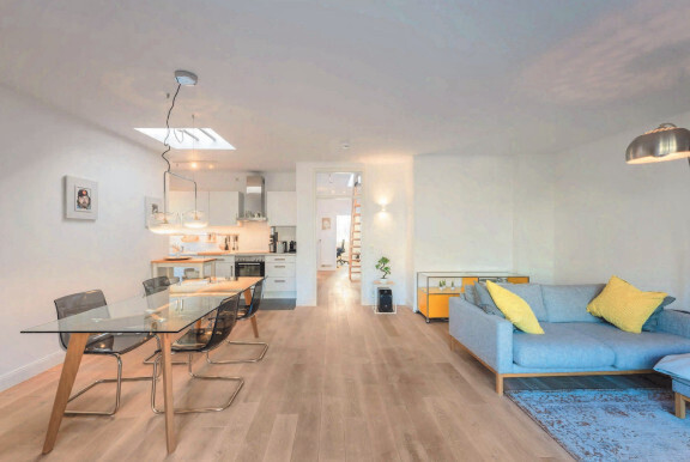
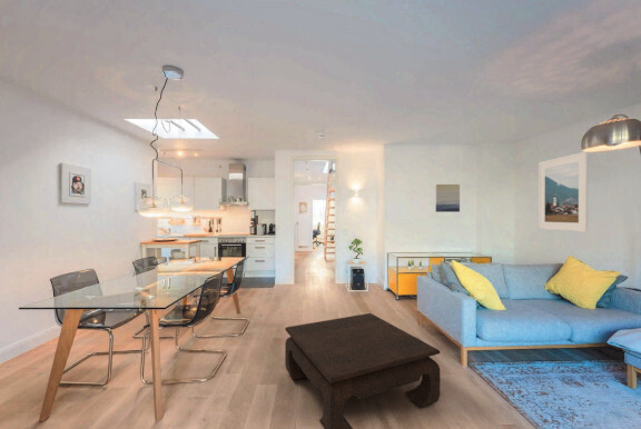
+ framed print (561, 193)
+ coffee table (355, 361)
+ wall art (447, 198)
